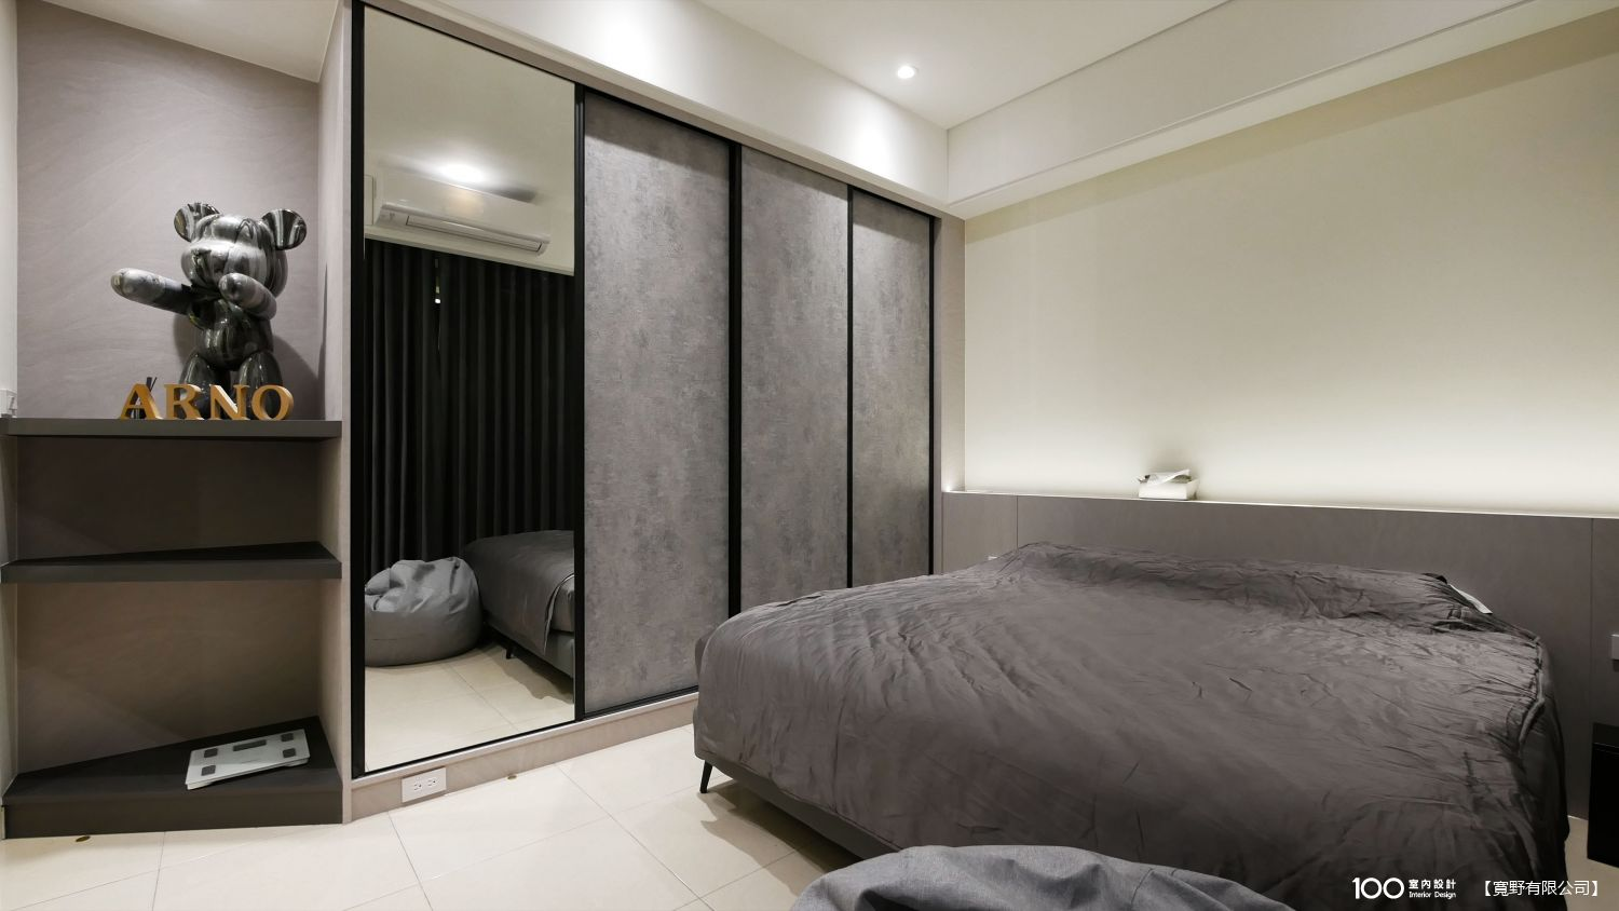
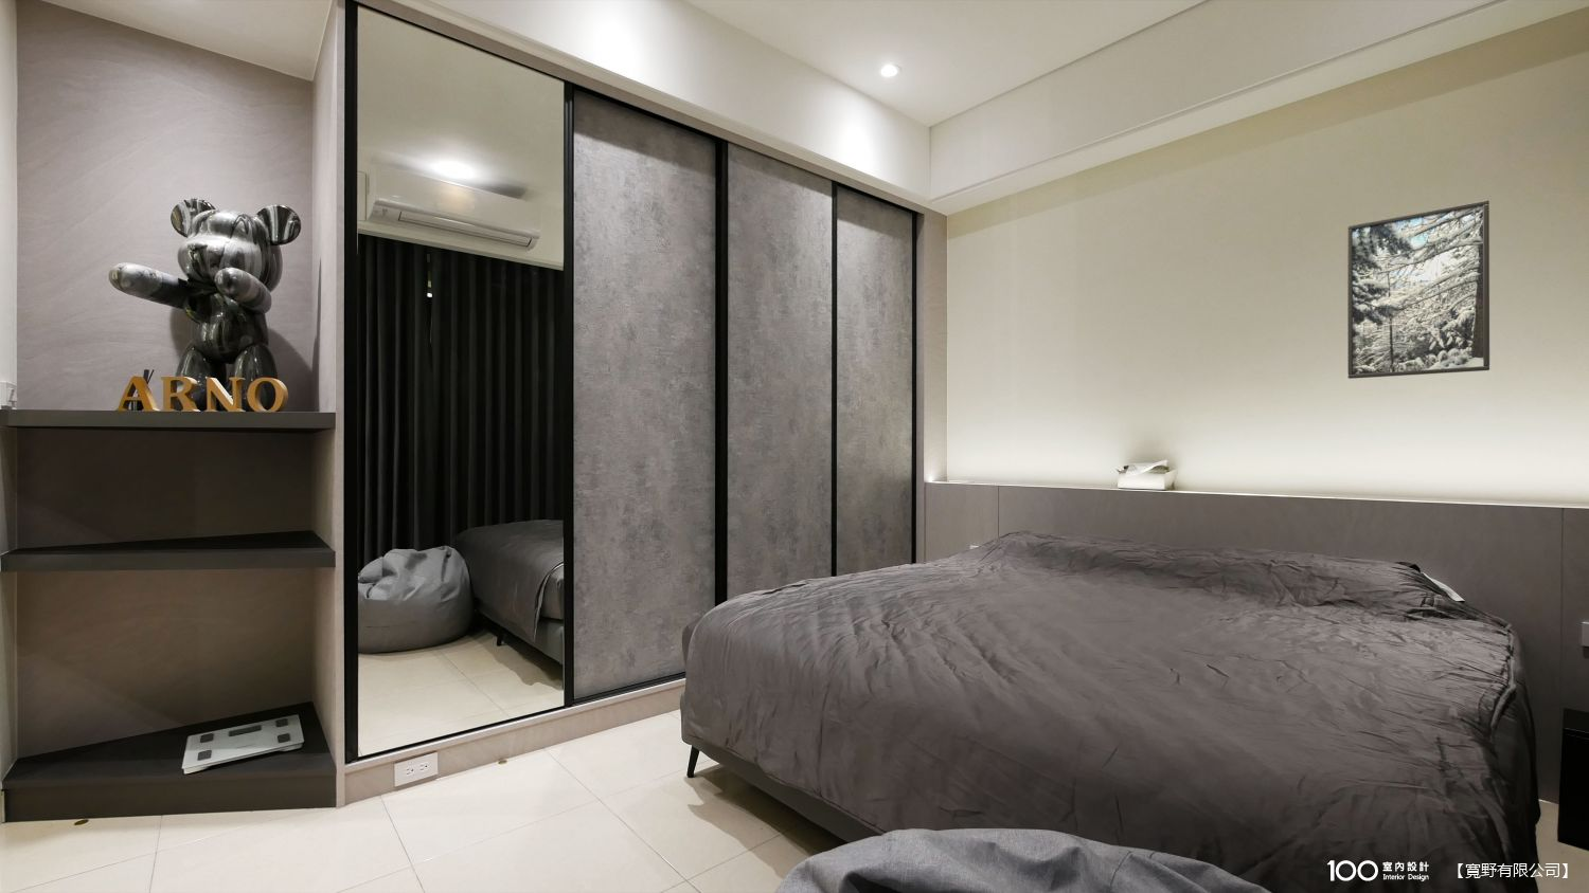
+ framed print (1414, 294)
